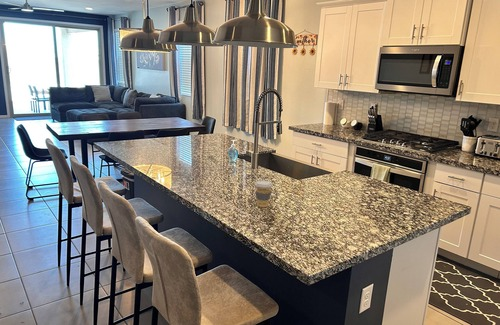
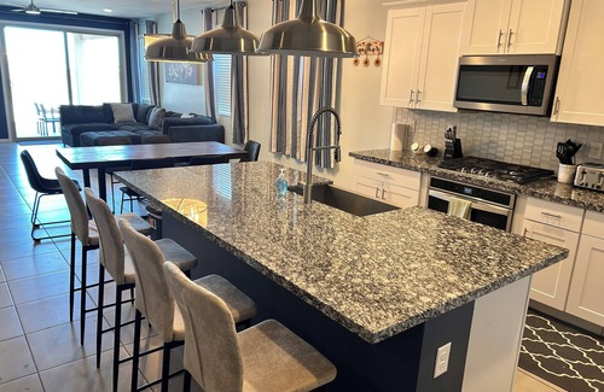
- coffee cup (263, 194)
